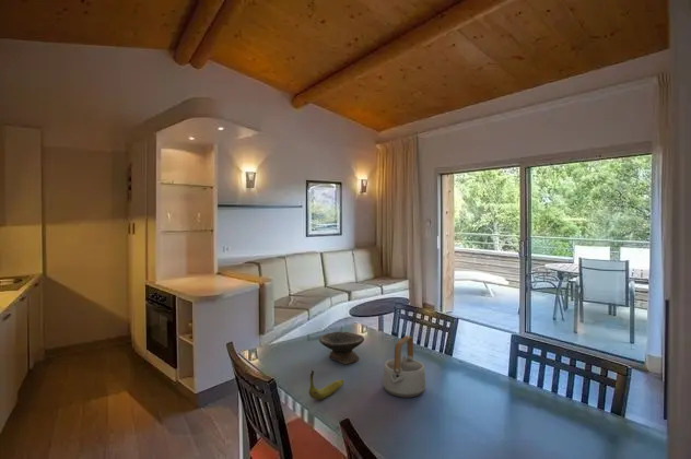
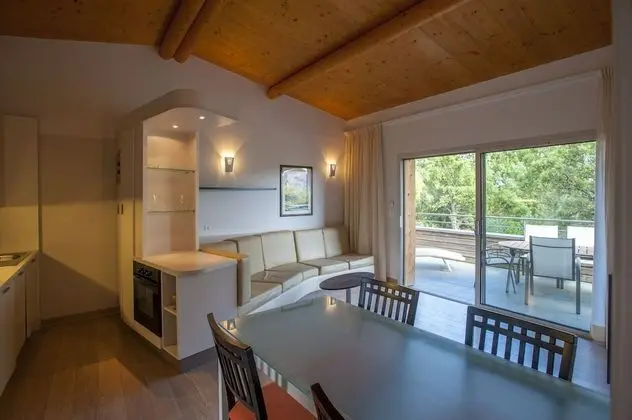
- banana (330, 384)
- teapot (402, 365)
- bowl (341, 346)
